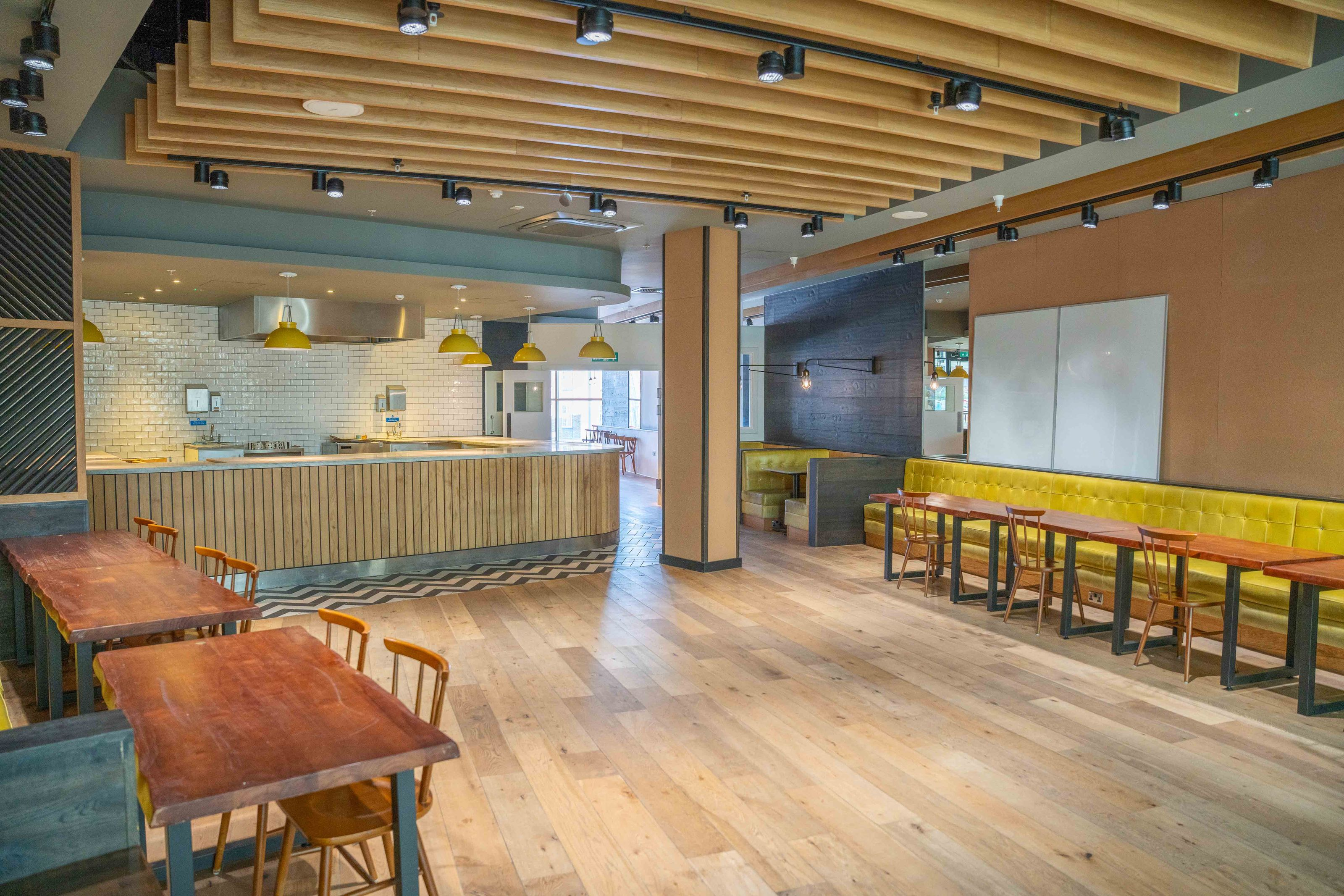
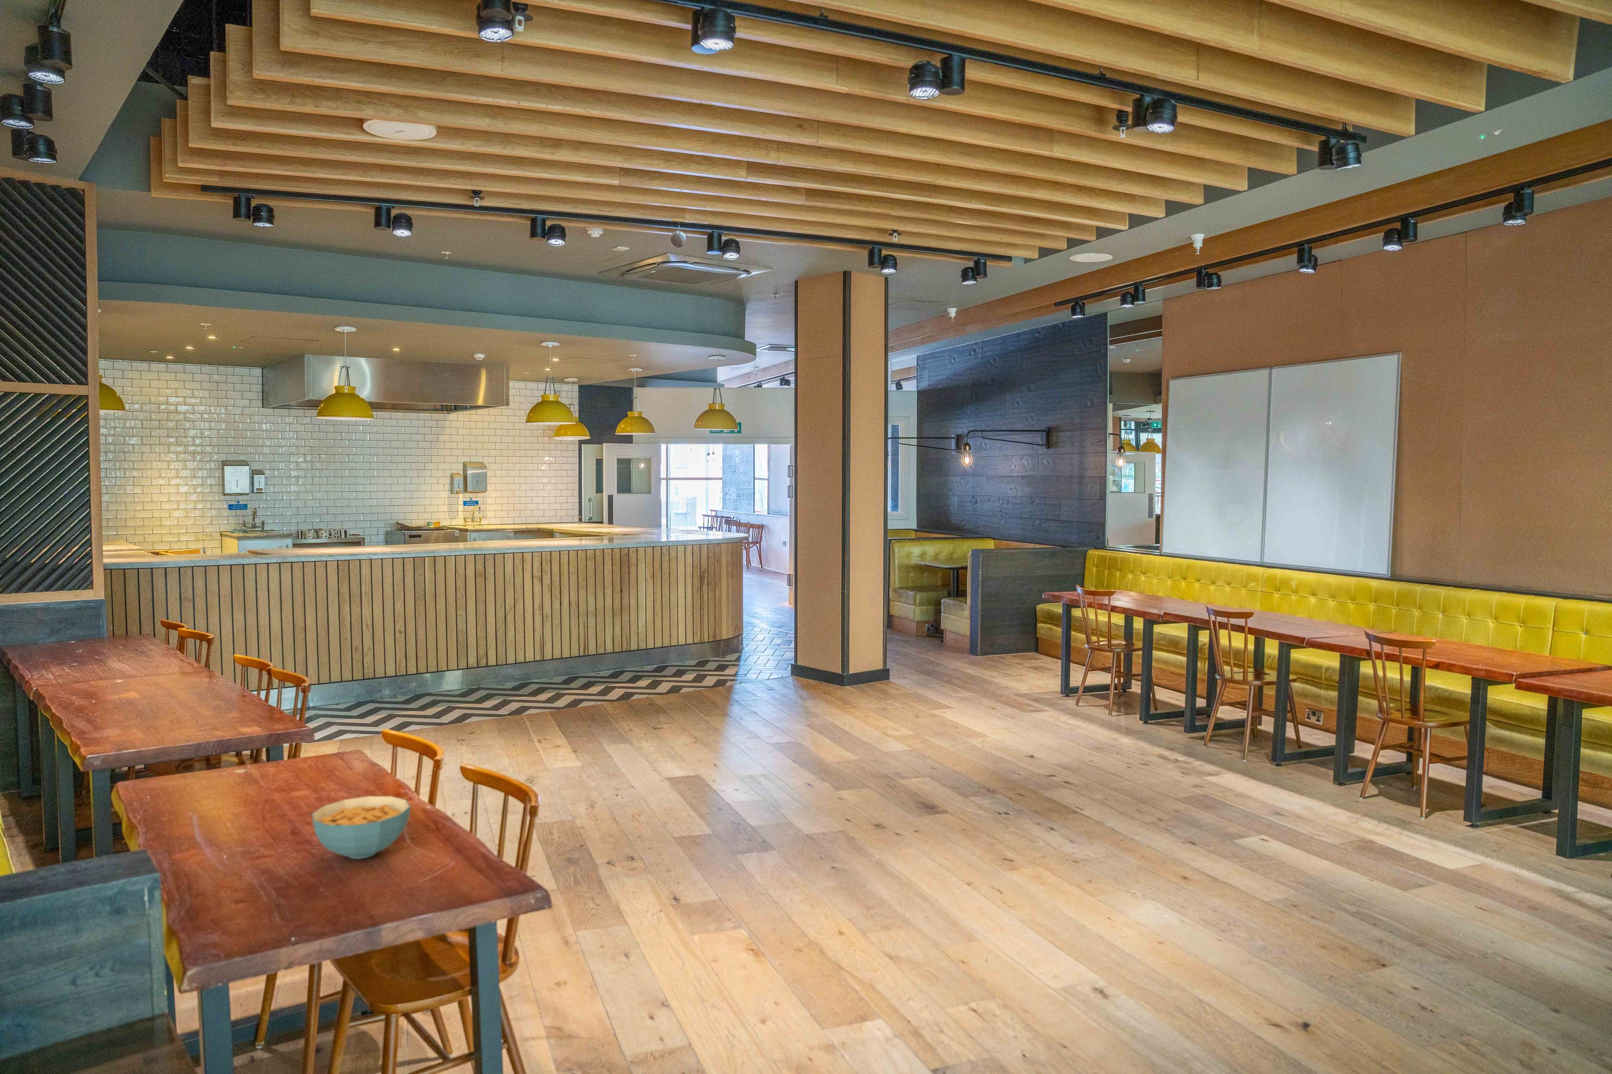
+ cereal bowl (362, 832)
